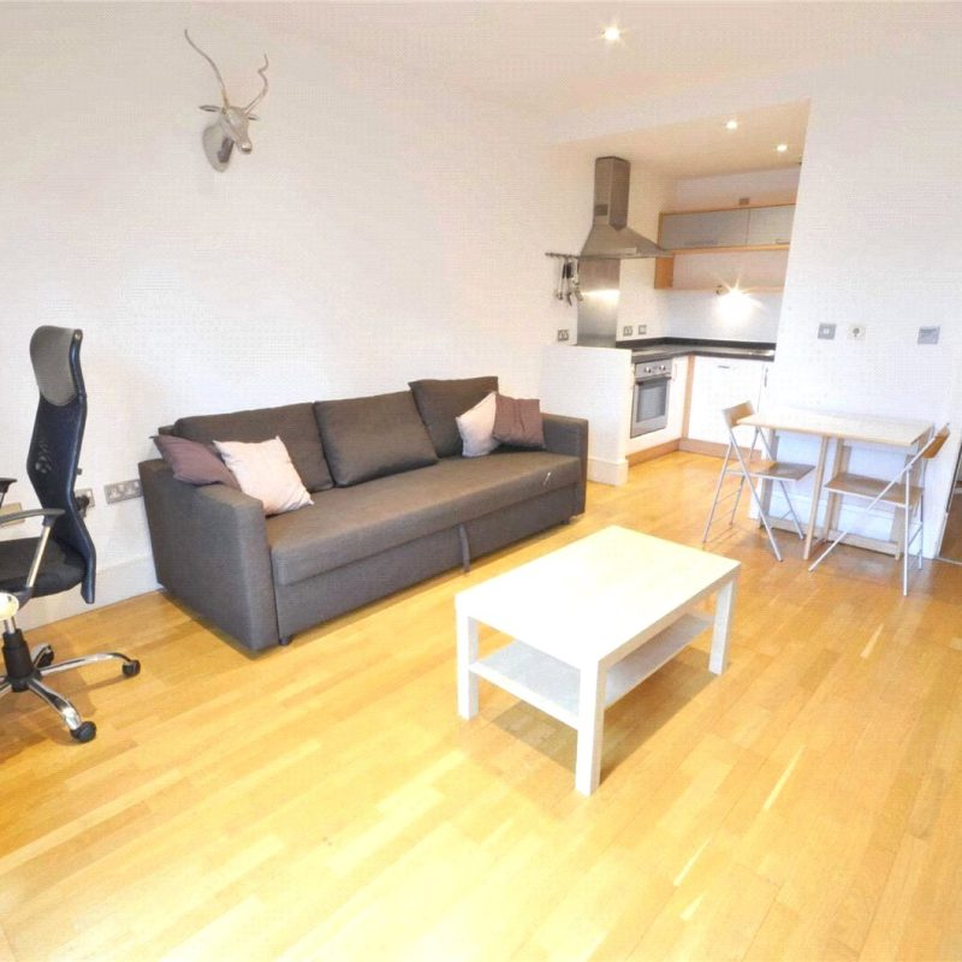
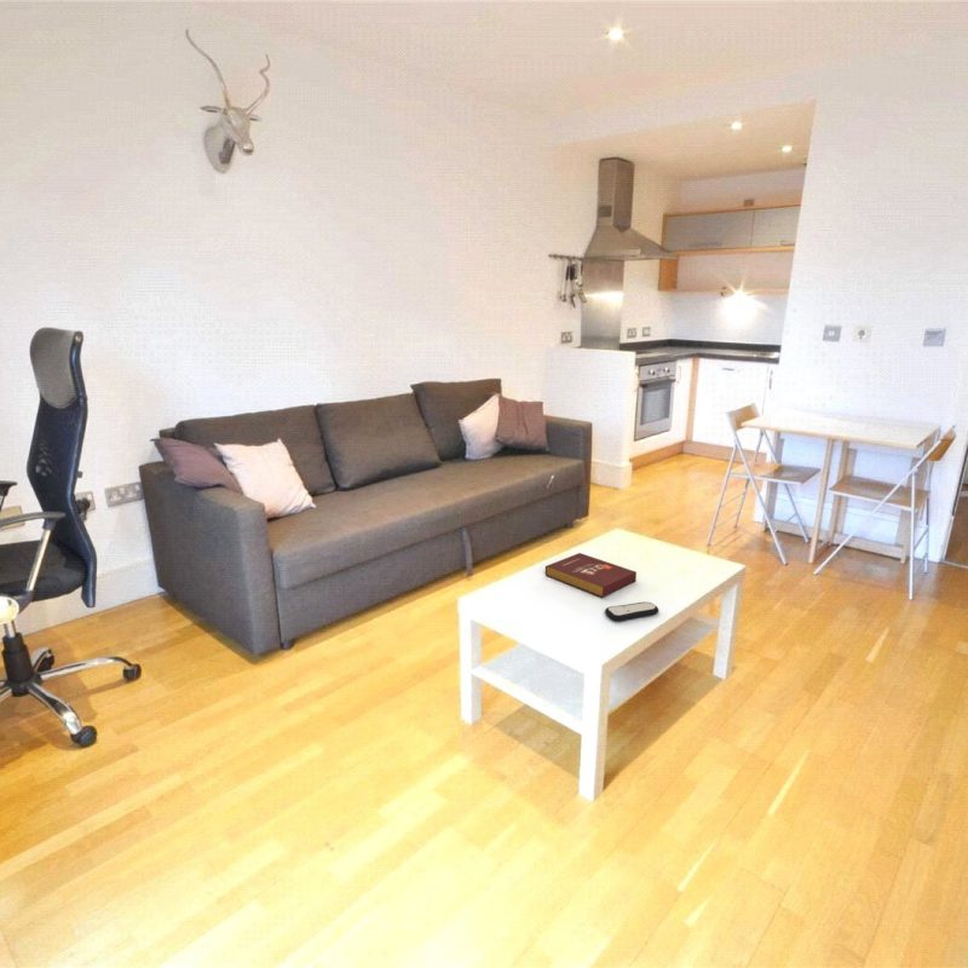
+ book (589, 574)
+ remote control (632, 610)
